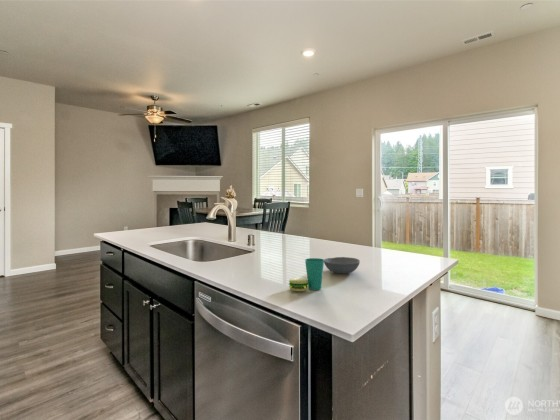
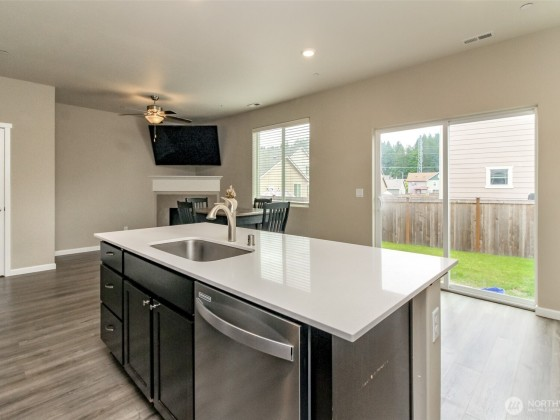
- cup (307, 274)
- bowl (341, 265)
